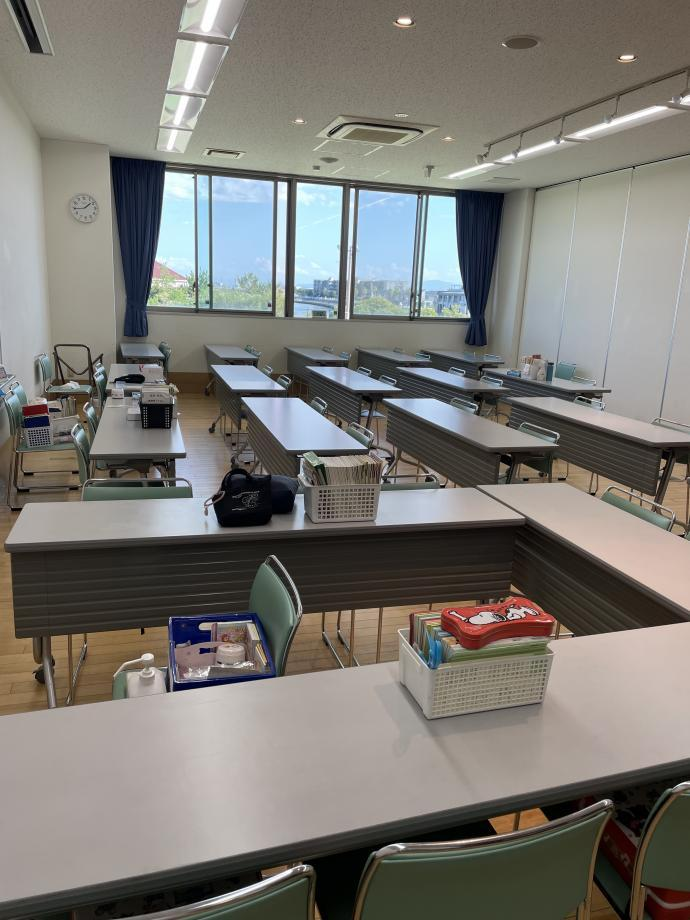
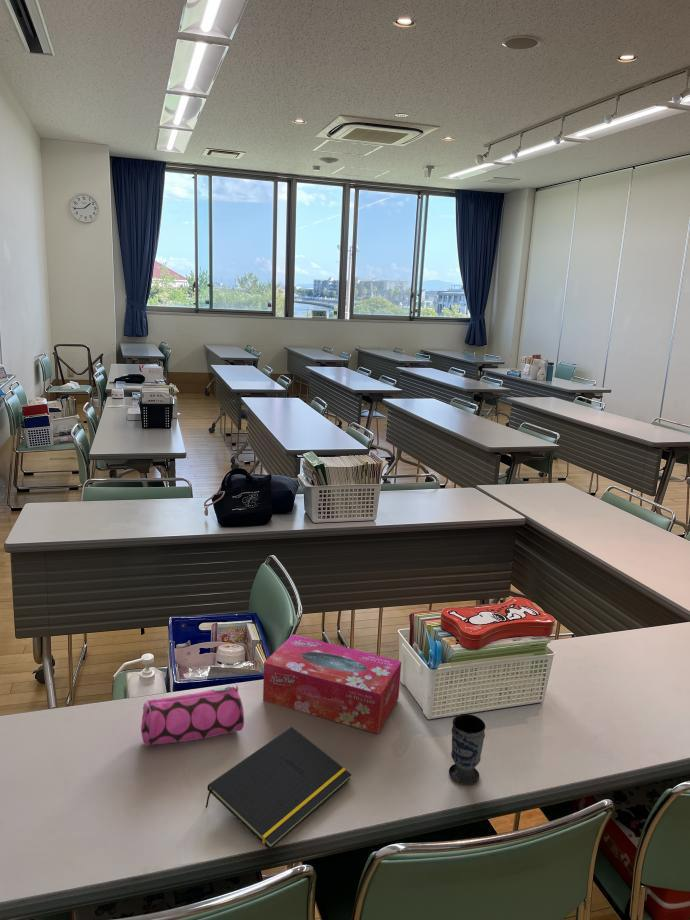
+ tissue box (332, 680)
+ pencil case (192, 713)
+ cup (466, 749)
+ notepad (281, 781)
